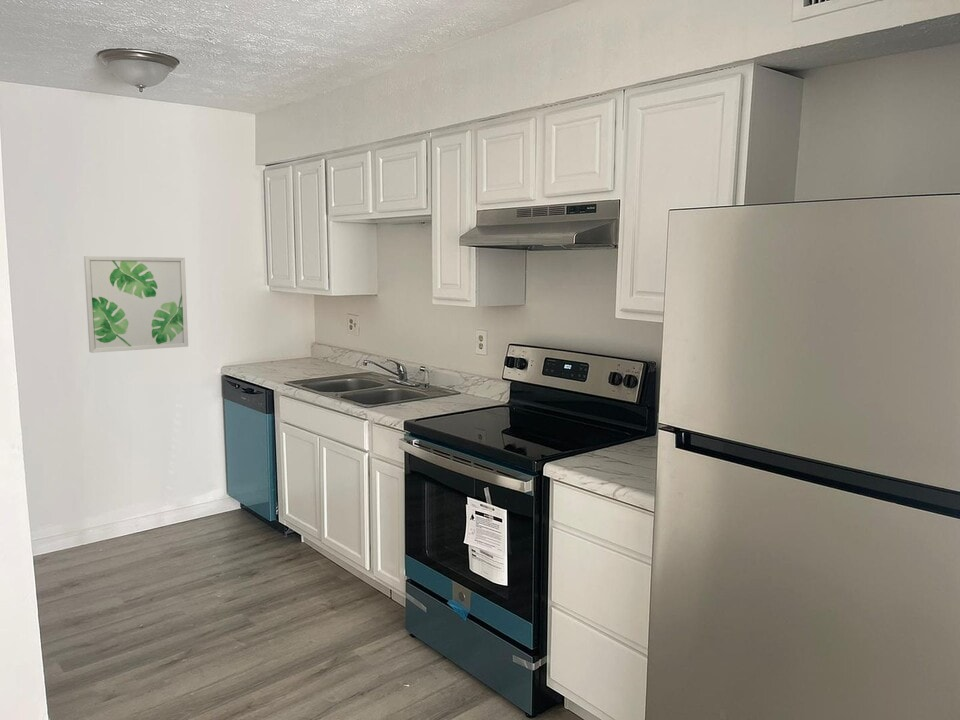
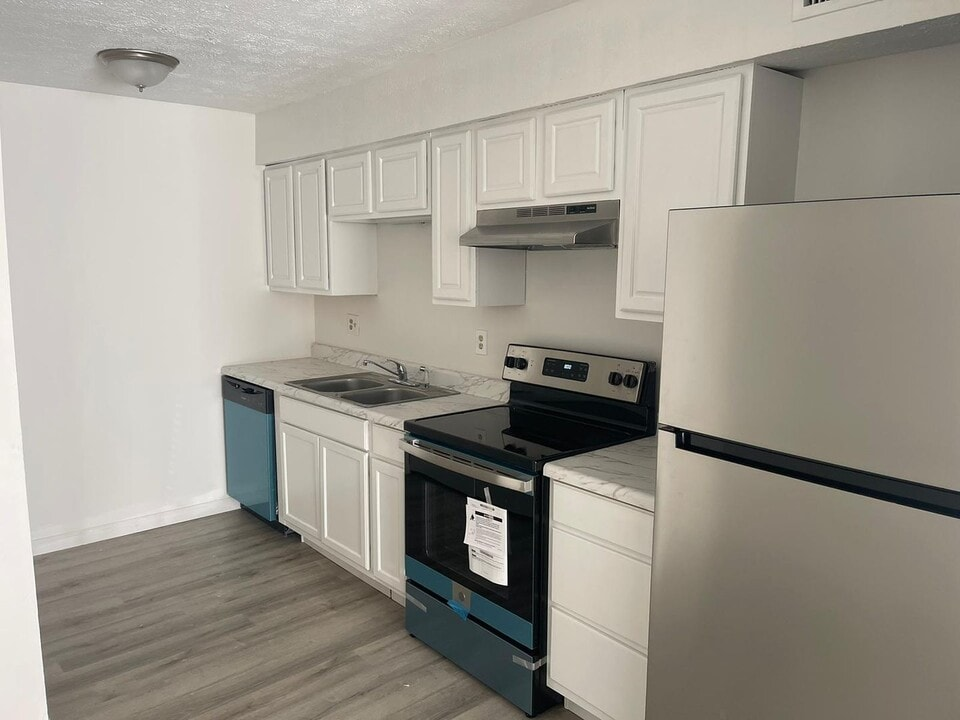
- wall art (138, 303)
